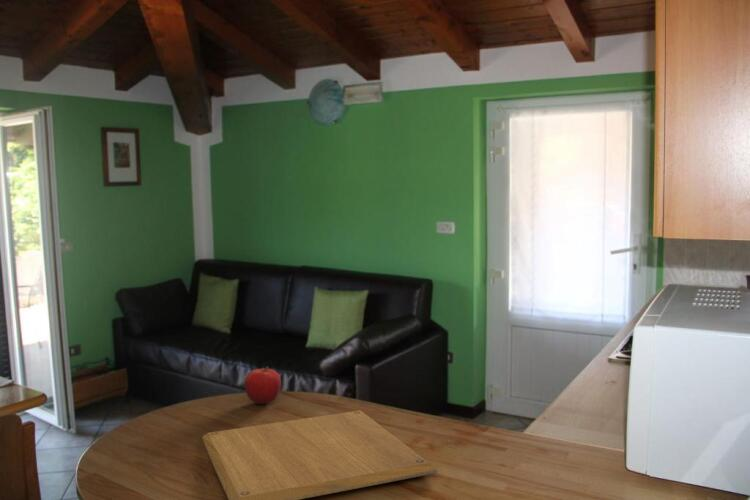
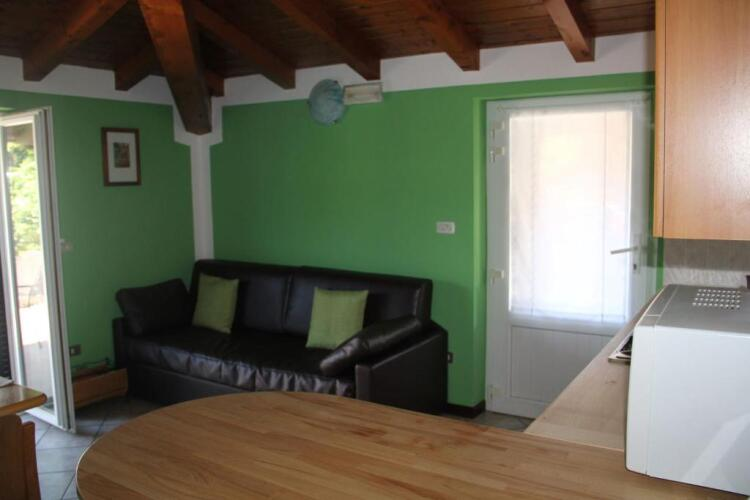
- fruit (262, 384)
- chopping board (310, 450)
